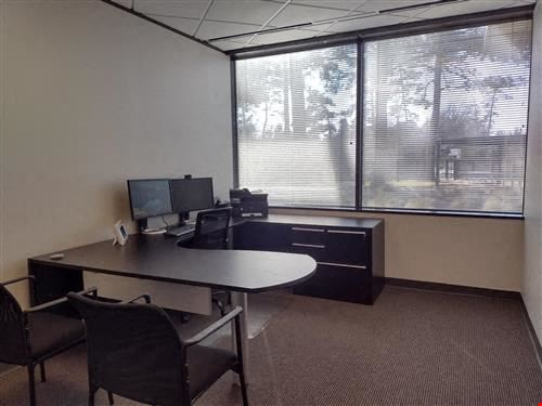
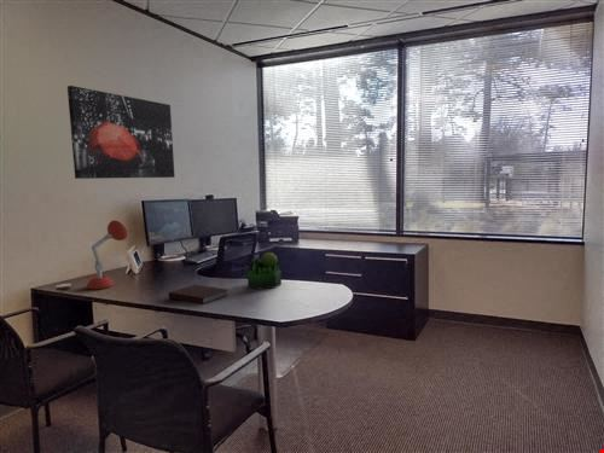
+ wall art (127, 137)
+ plant (263, 268)
+ desk lamp (98, 255)
+ notebook (198, 294)
